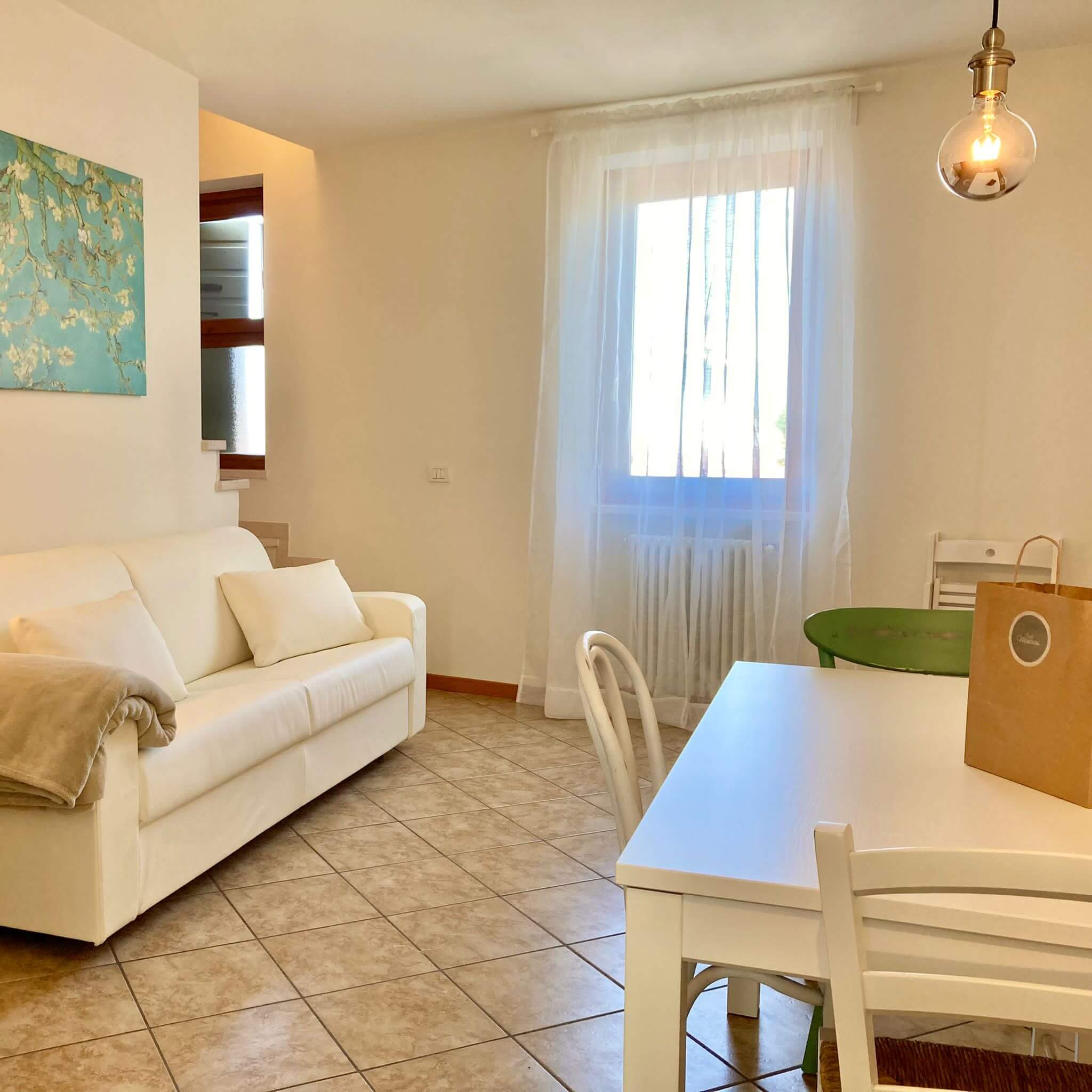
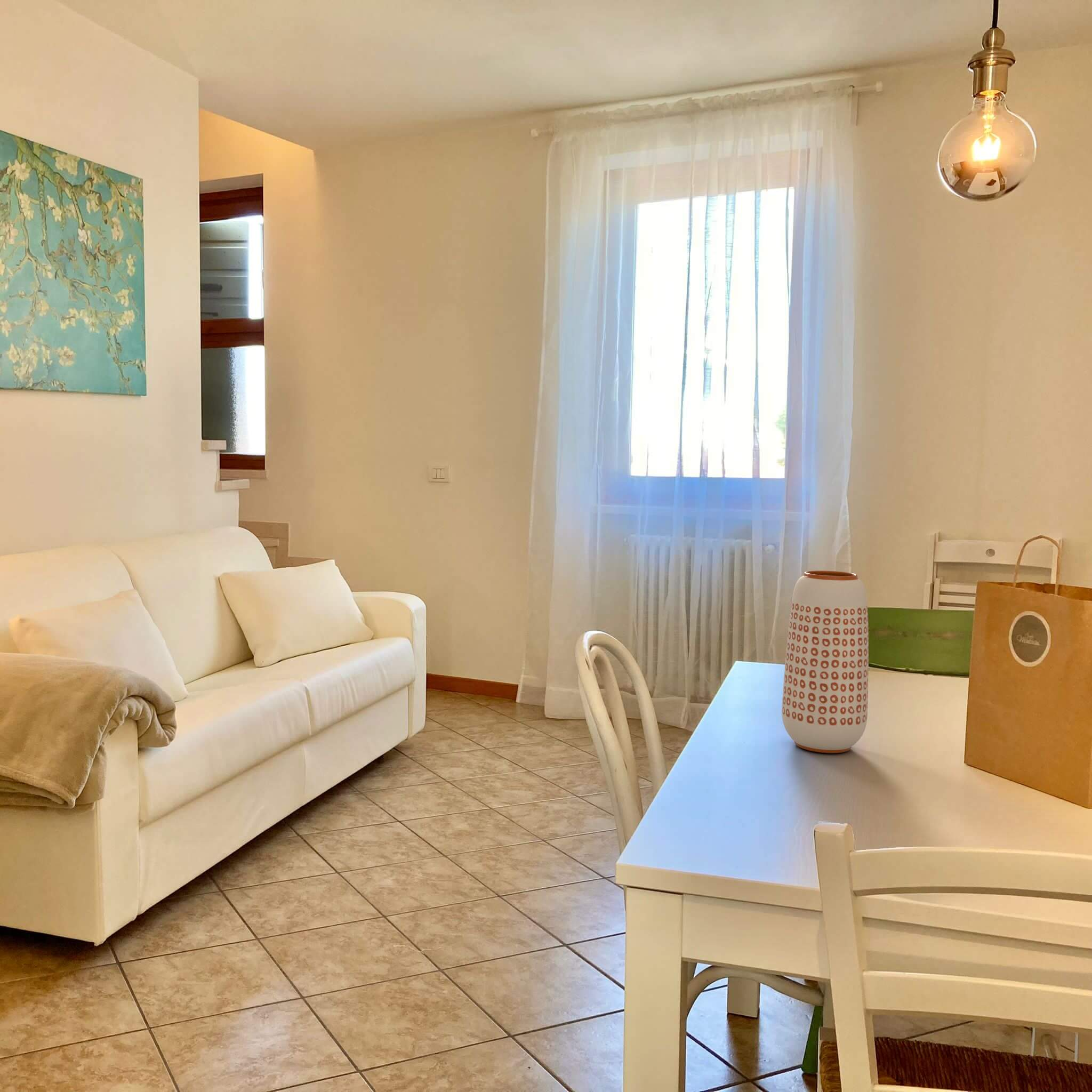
+ planter (826, 660)
